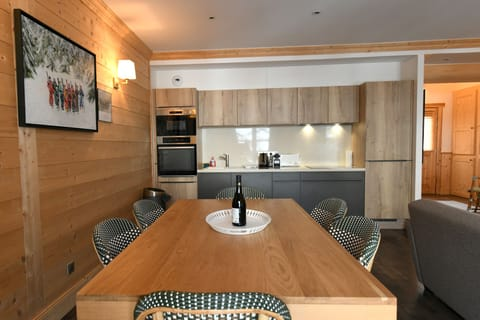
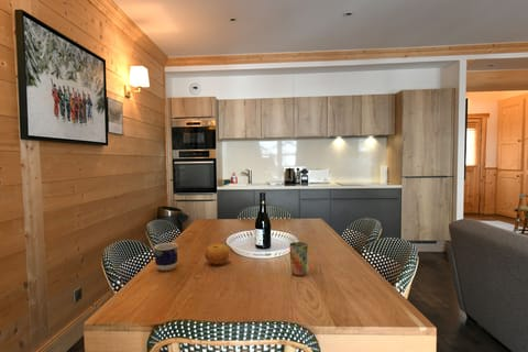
+ cup (167, 257)
+ cup (298, 258)
+ fruit (217, 253)
